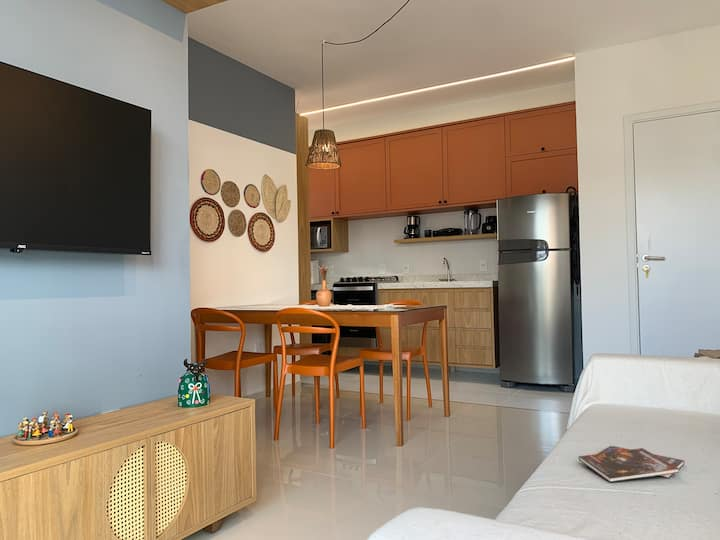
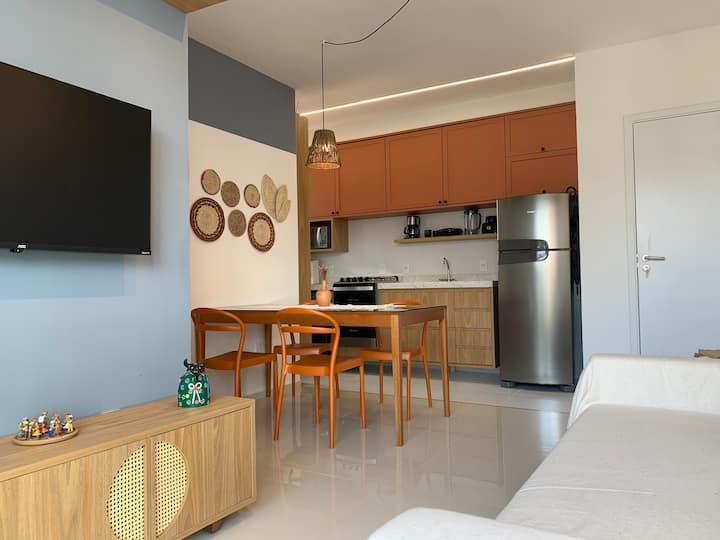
- booklet (628, 457)
